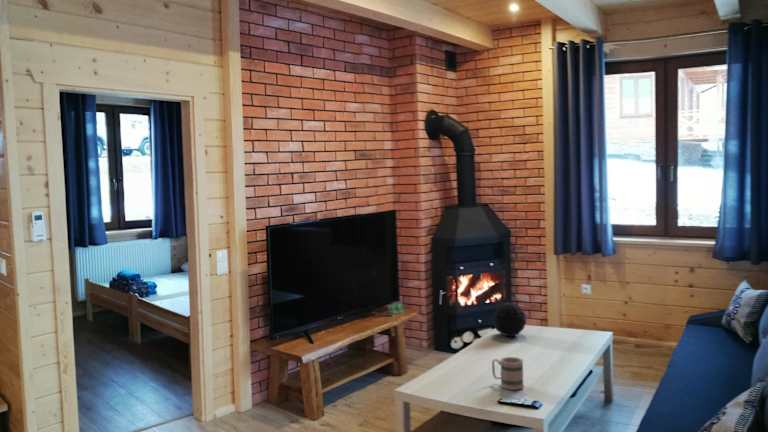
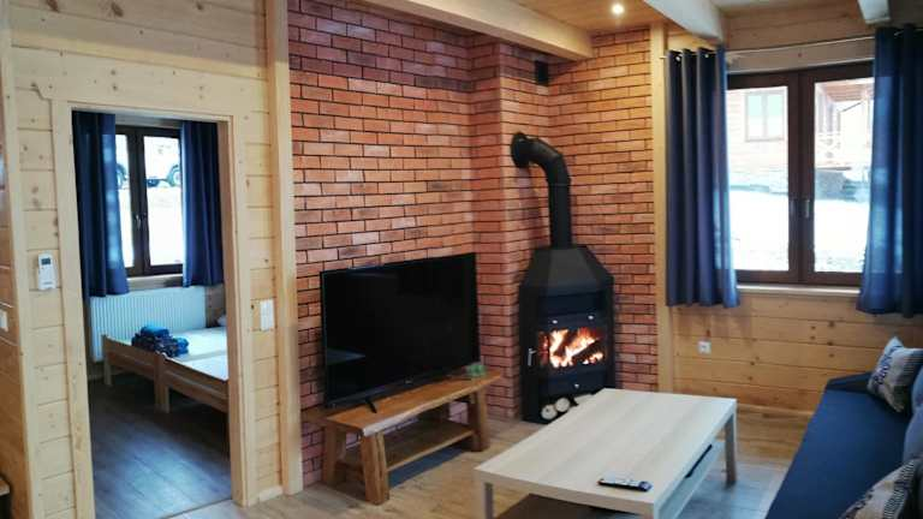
- decorative orb (509, 319)
- mug (507, 372)
